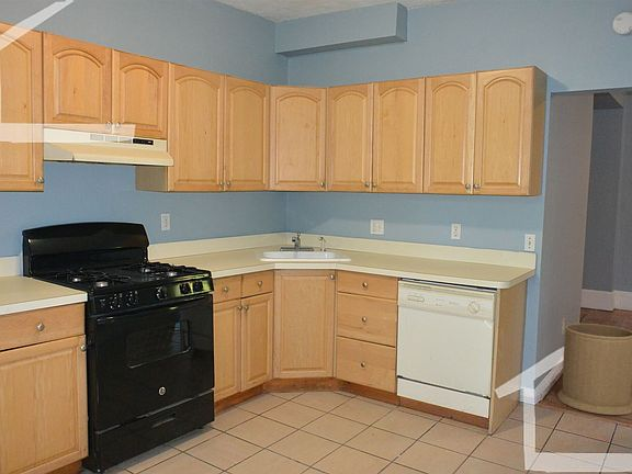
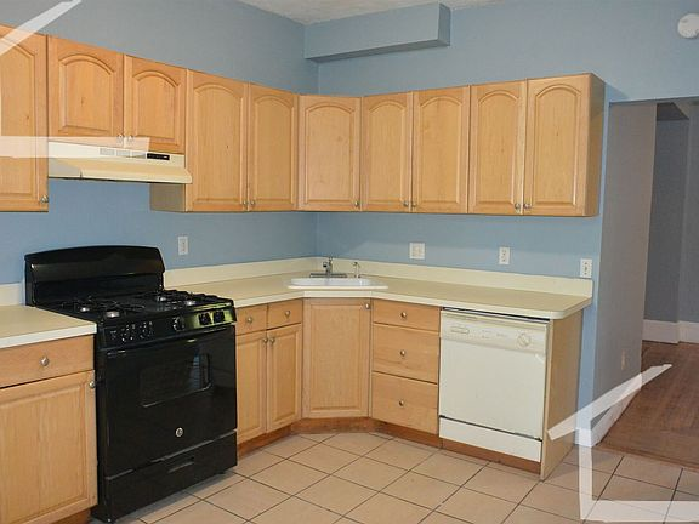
- trash can (597, 365)
